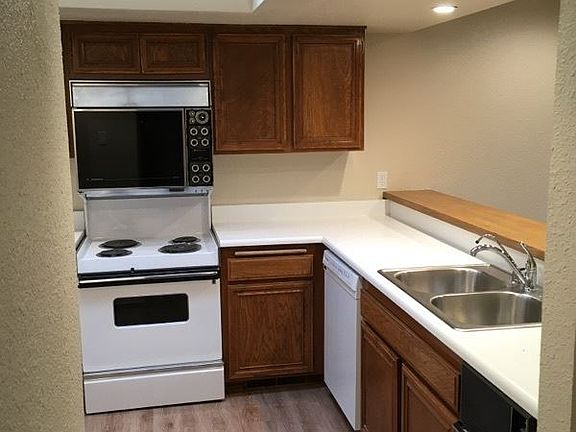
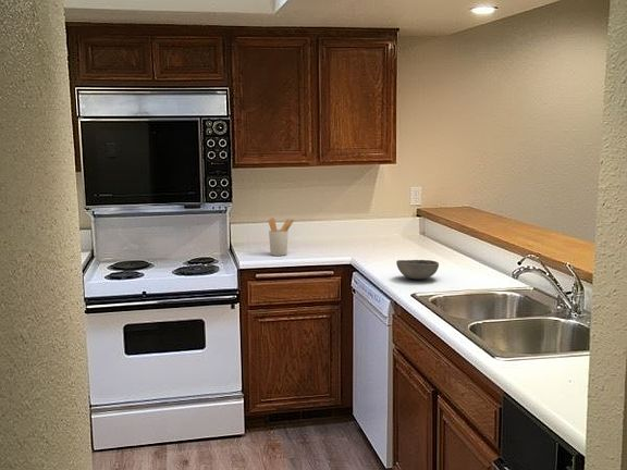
+ utensil holder (282, 236)
+ bowl (417, 269)
